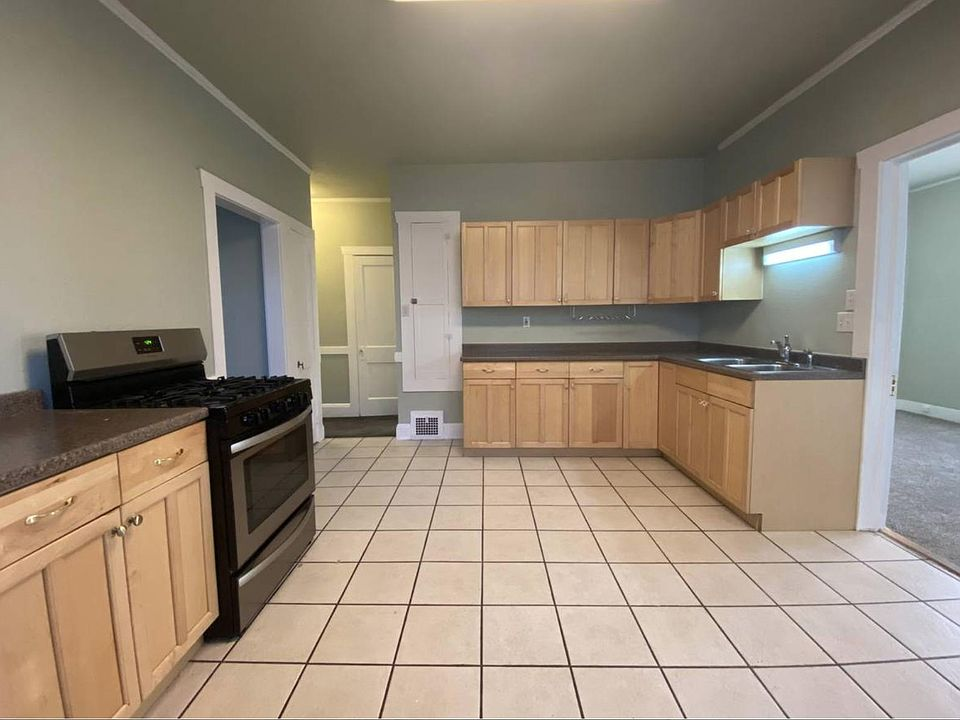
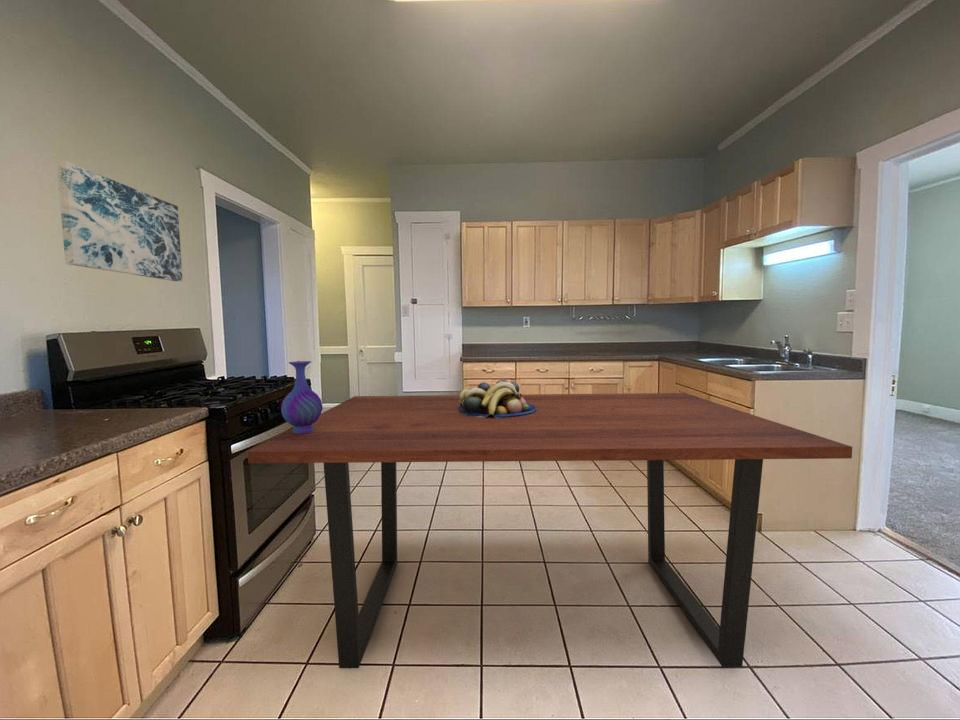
+ dining table (529, 460)
+ fruit bowl (497, 394)
+ vase (301, 396)
+ wall art (129, 230)
